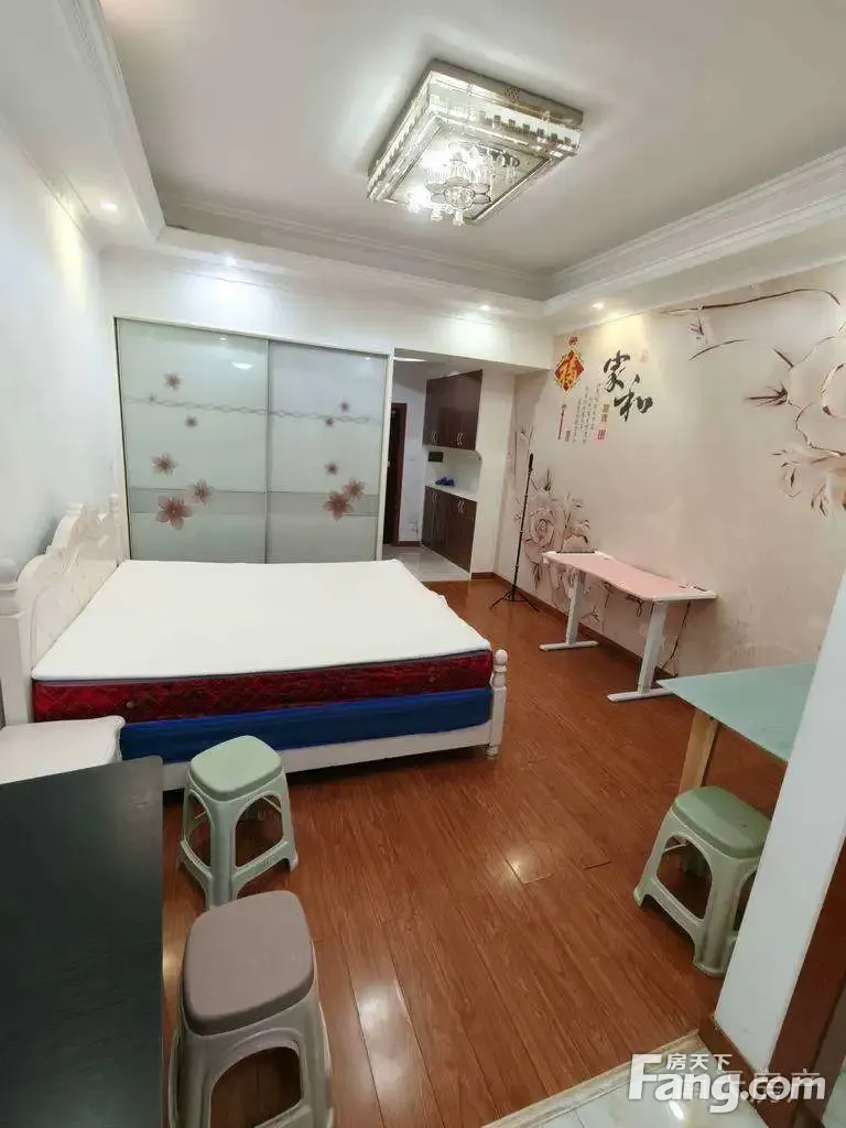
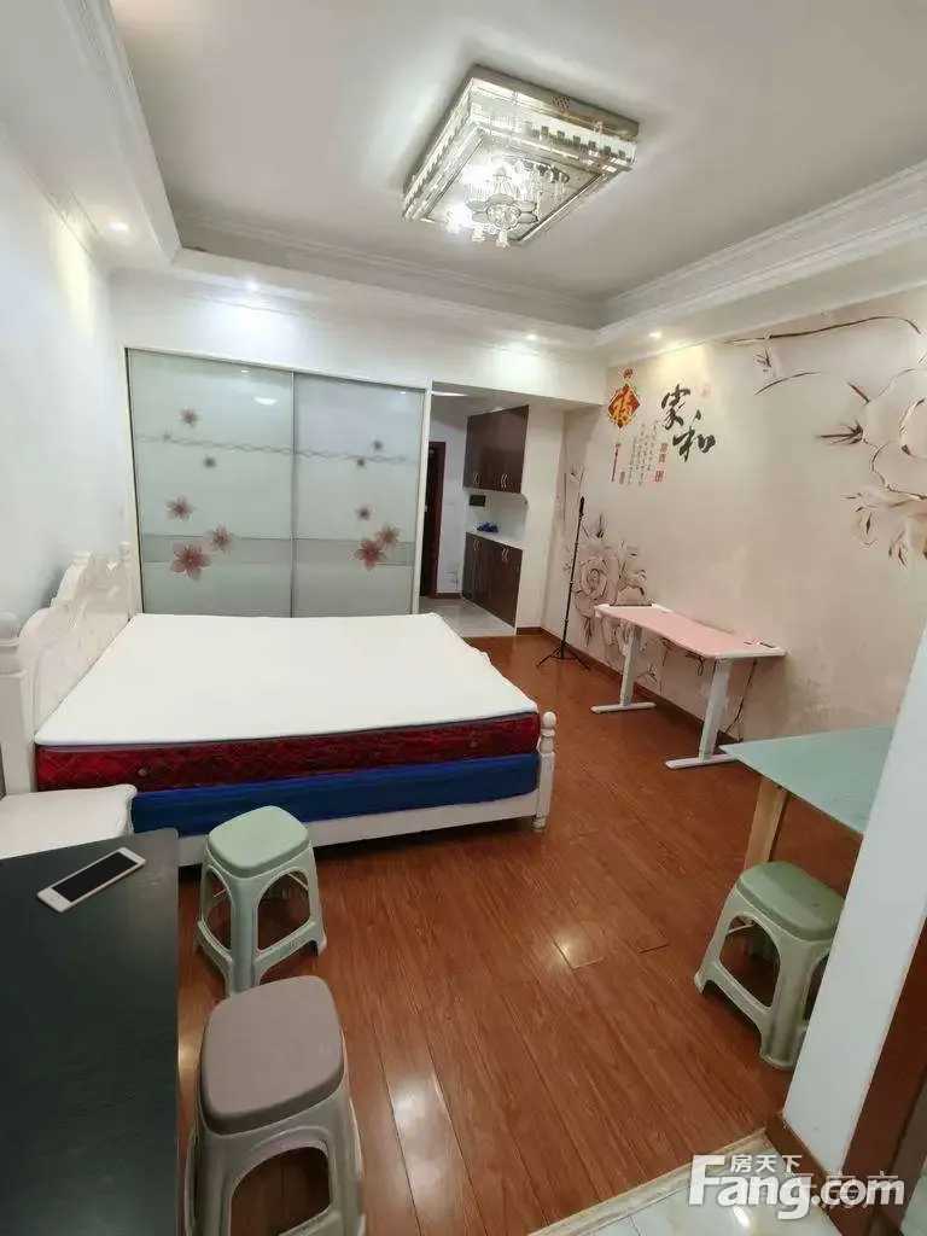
+ cell phone (94, 878)
